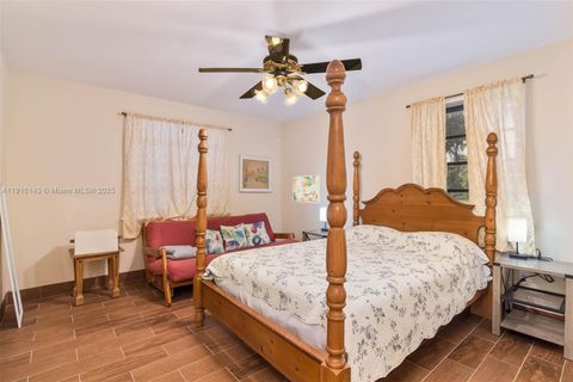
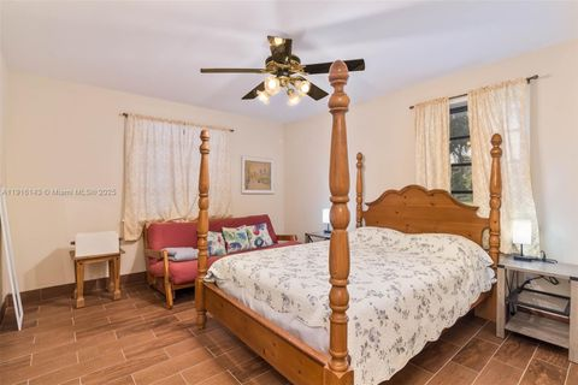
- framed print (306, 189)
